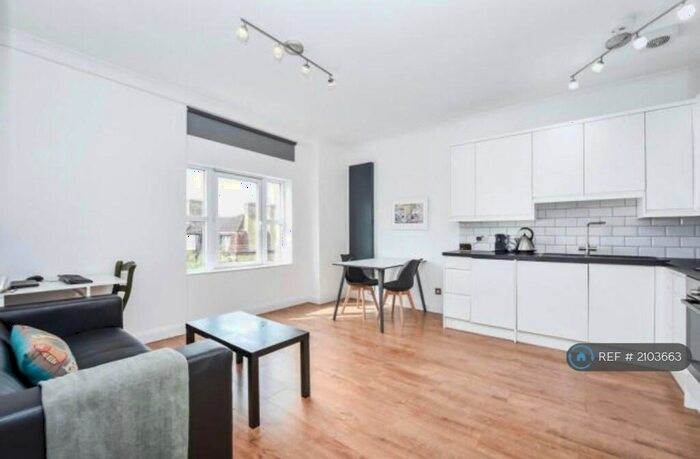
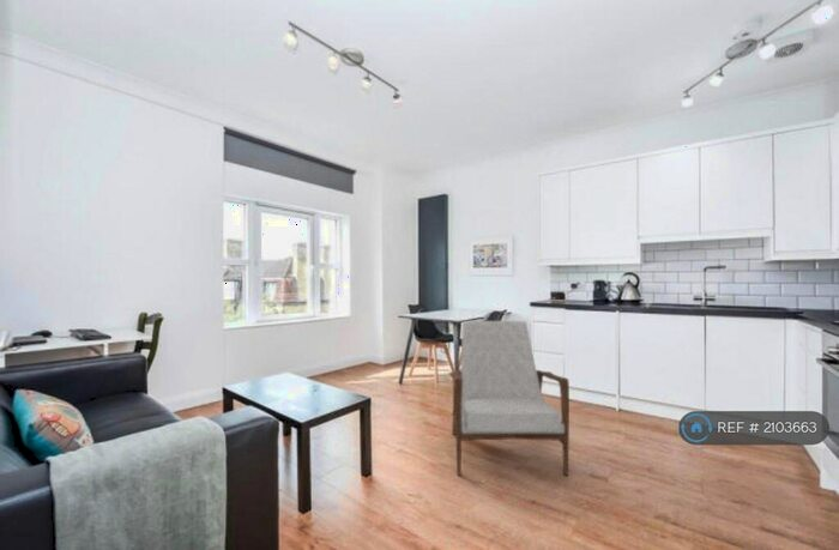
+ armchair (502, 389)
